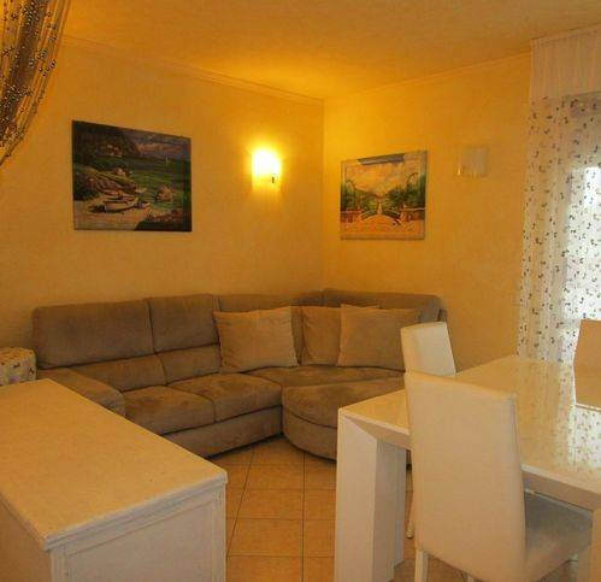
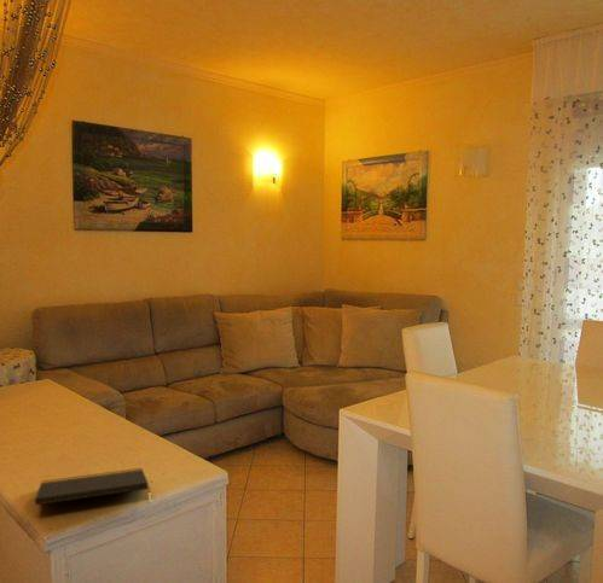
+ notepad (93, 484)
